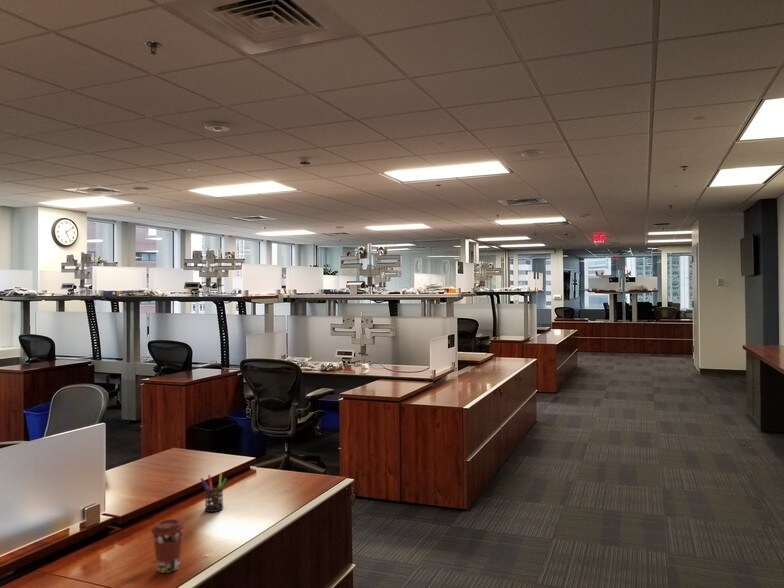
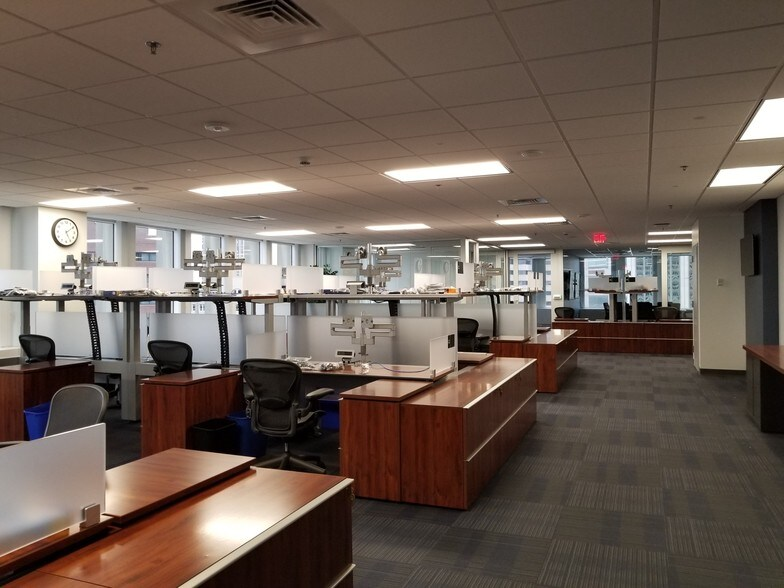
- pen holder (215, 490)
- coffee cup (168, 545)
